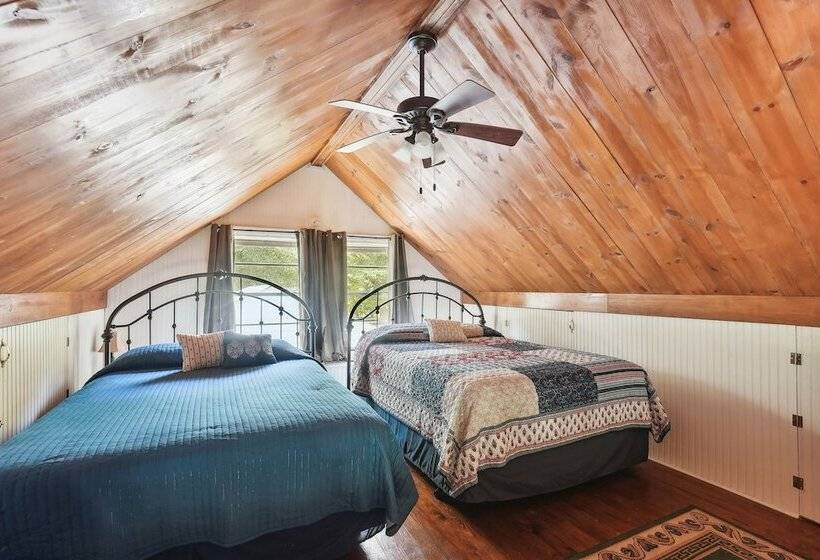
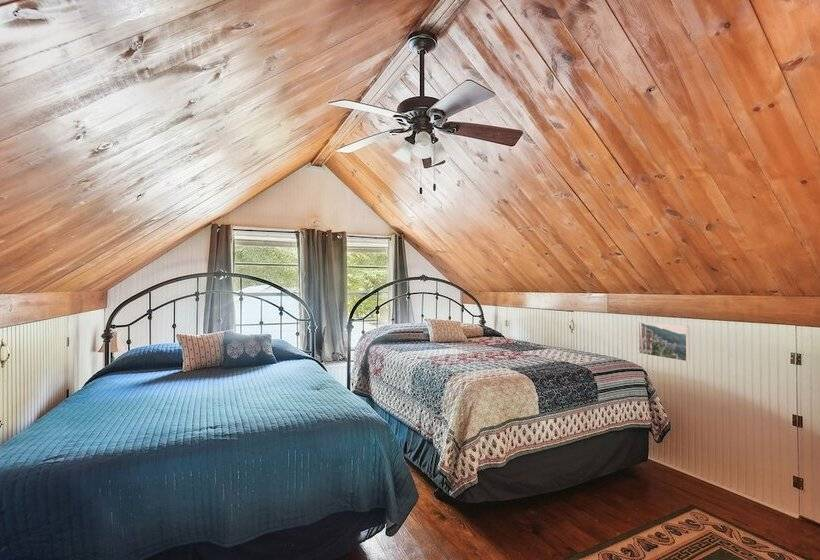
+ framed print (662, 340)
